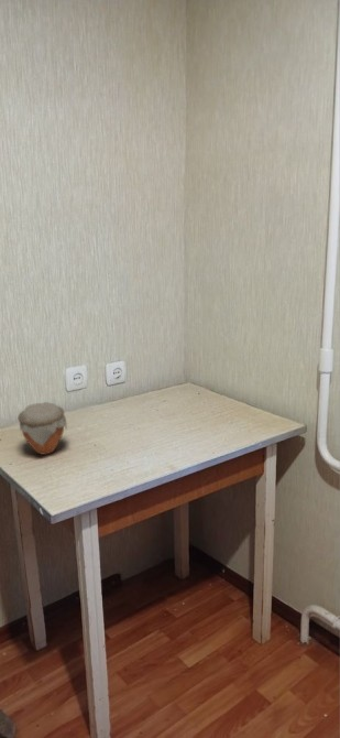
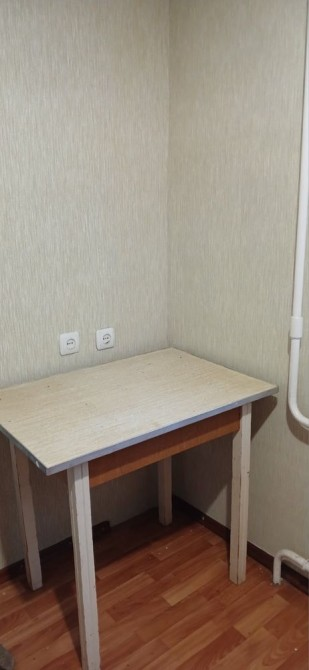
- jar (43, 430)
